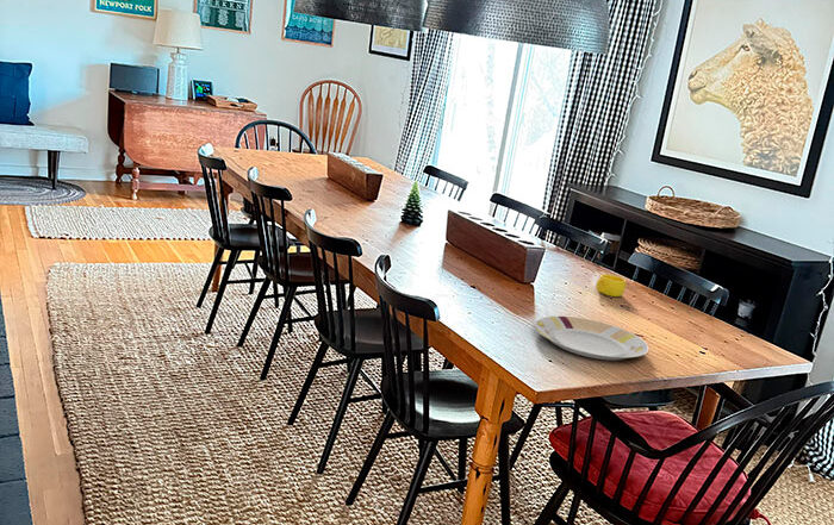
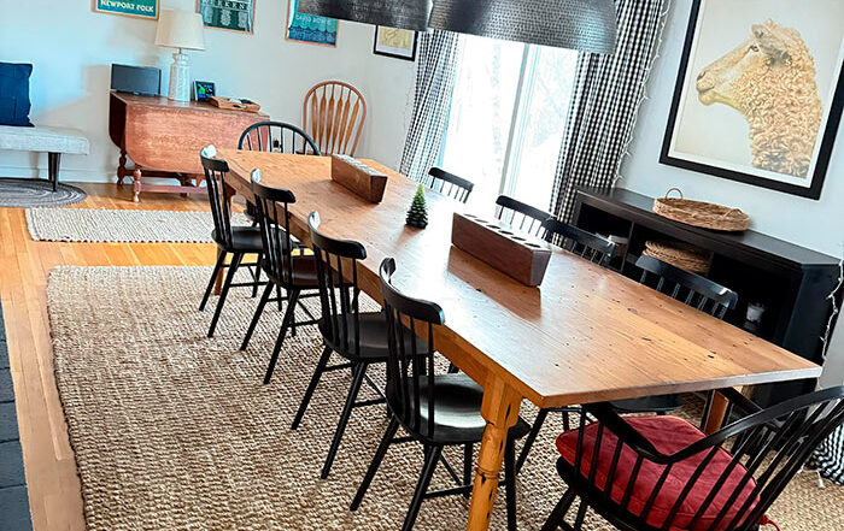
- plate (590, 339)
- cup (609, 286)
